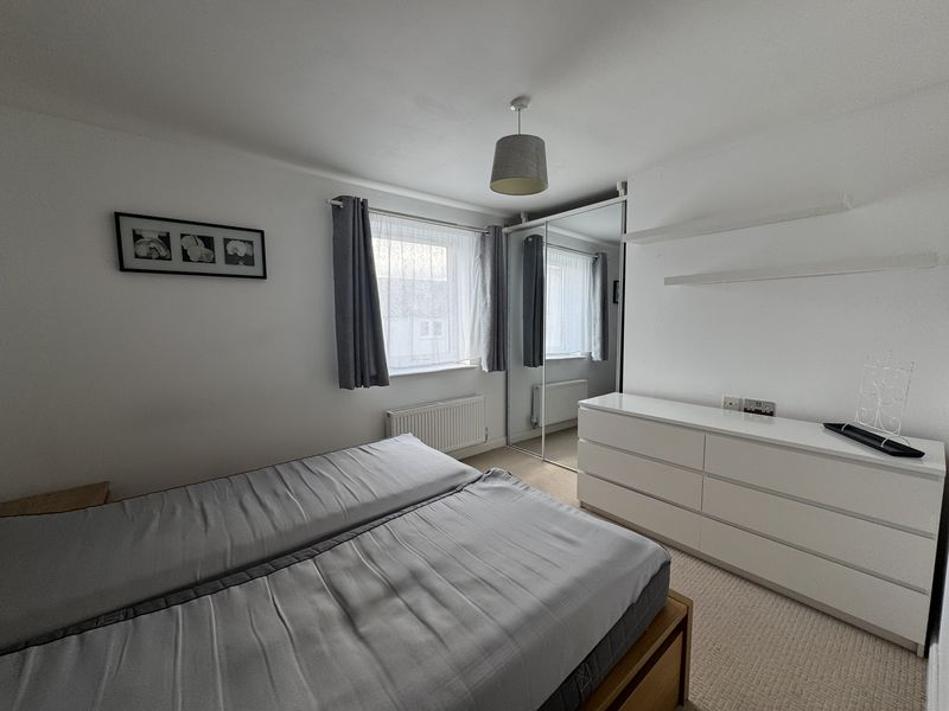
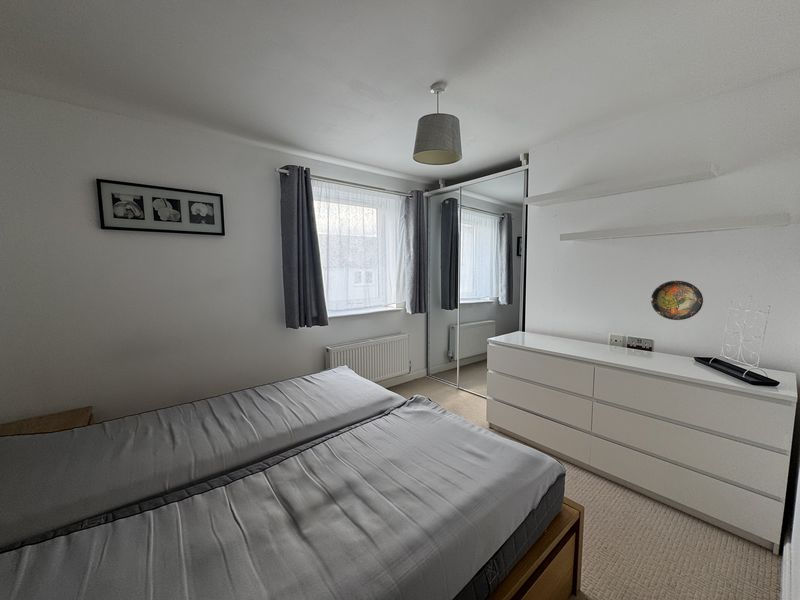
+ decorative plate (676, 300)
